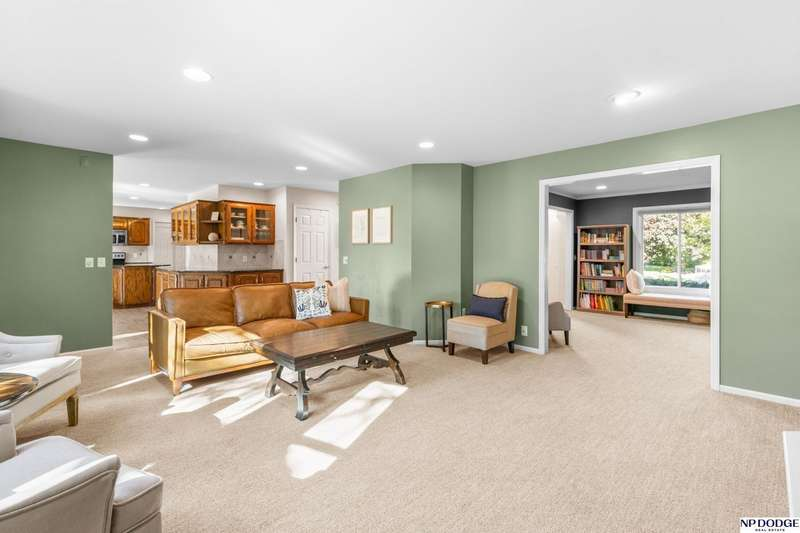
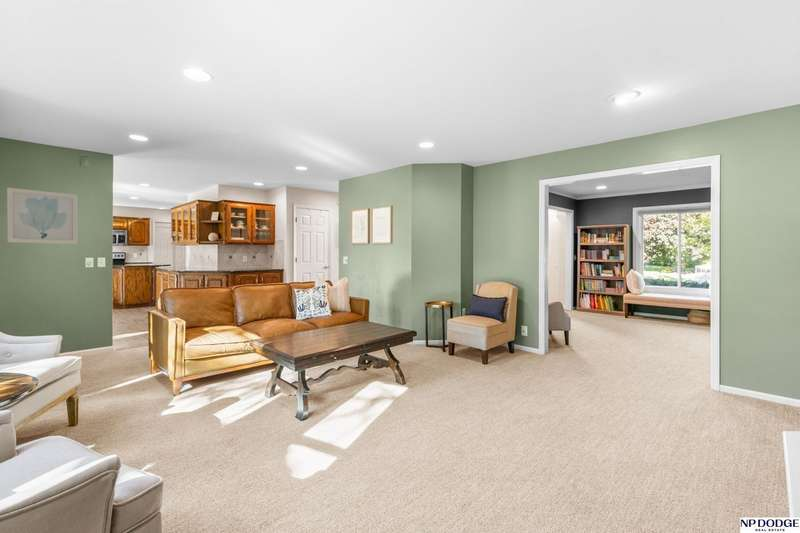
+ wall art (44, 217)
